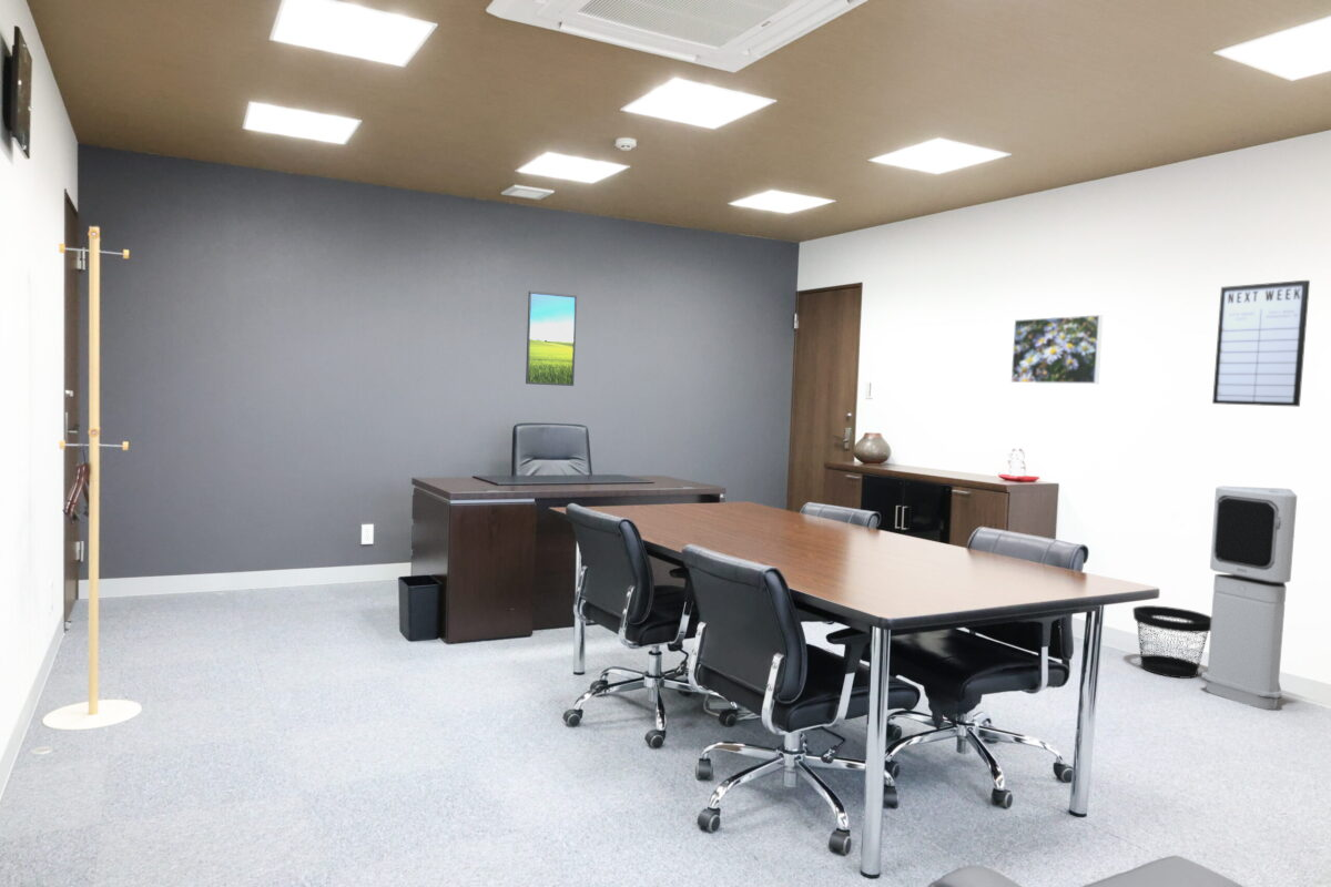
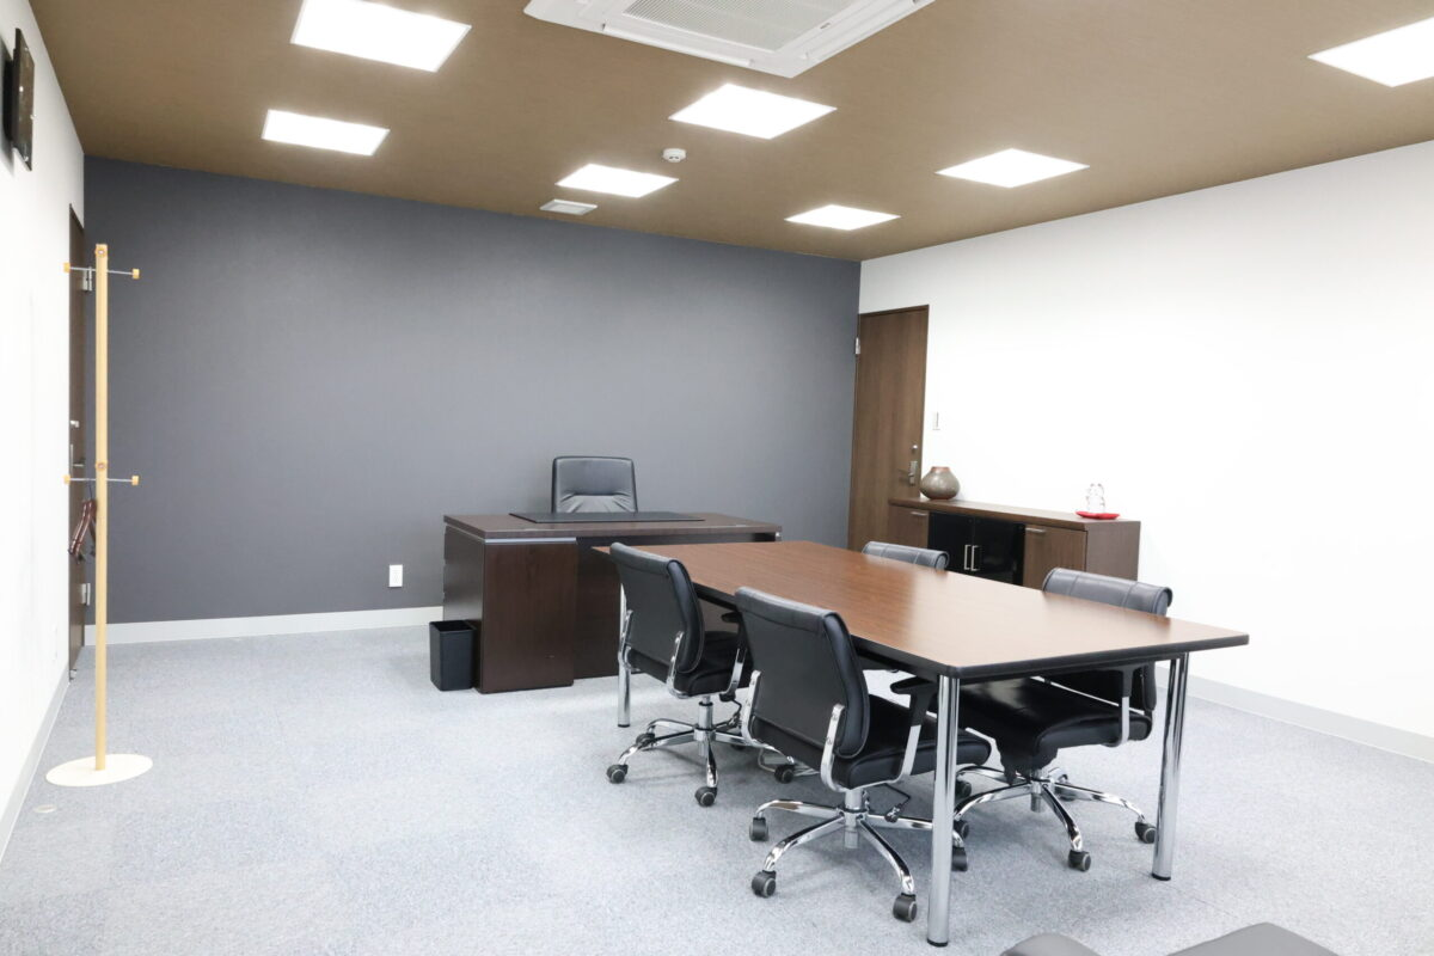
- writing board (1259, 344)
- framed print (1054, 350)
- air purifier (1260, 593)
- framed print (551, 339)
- wastebasket (1170, 643)
